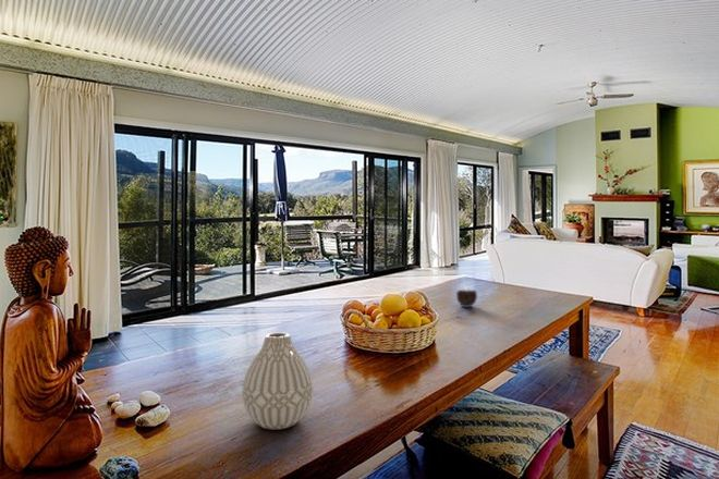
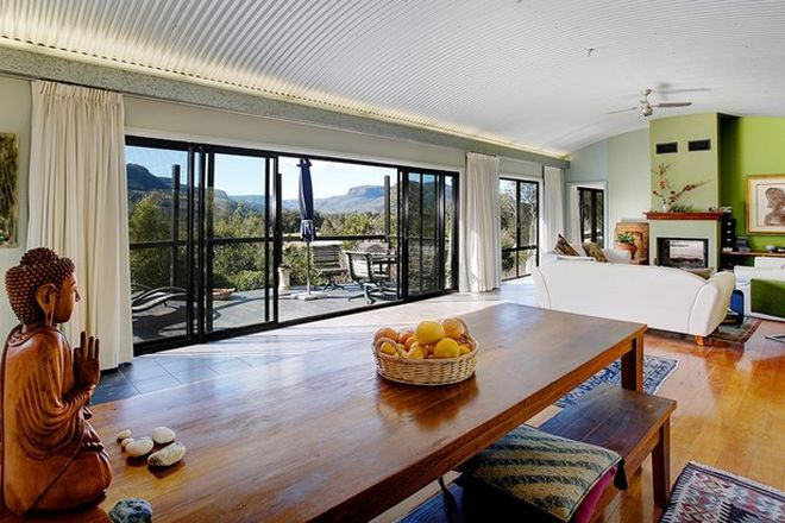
- candle (466, 296)
- vase (278, 378)
